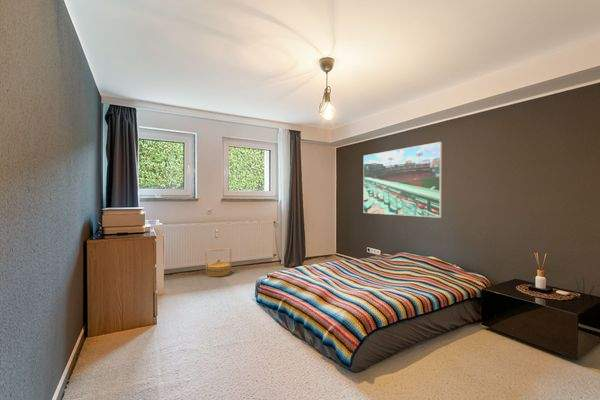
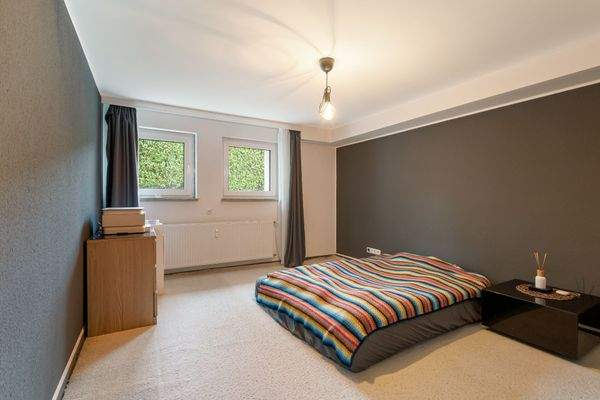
- basket (218, 261)
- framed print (397, 182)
